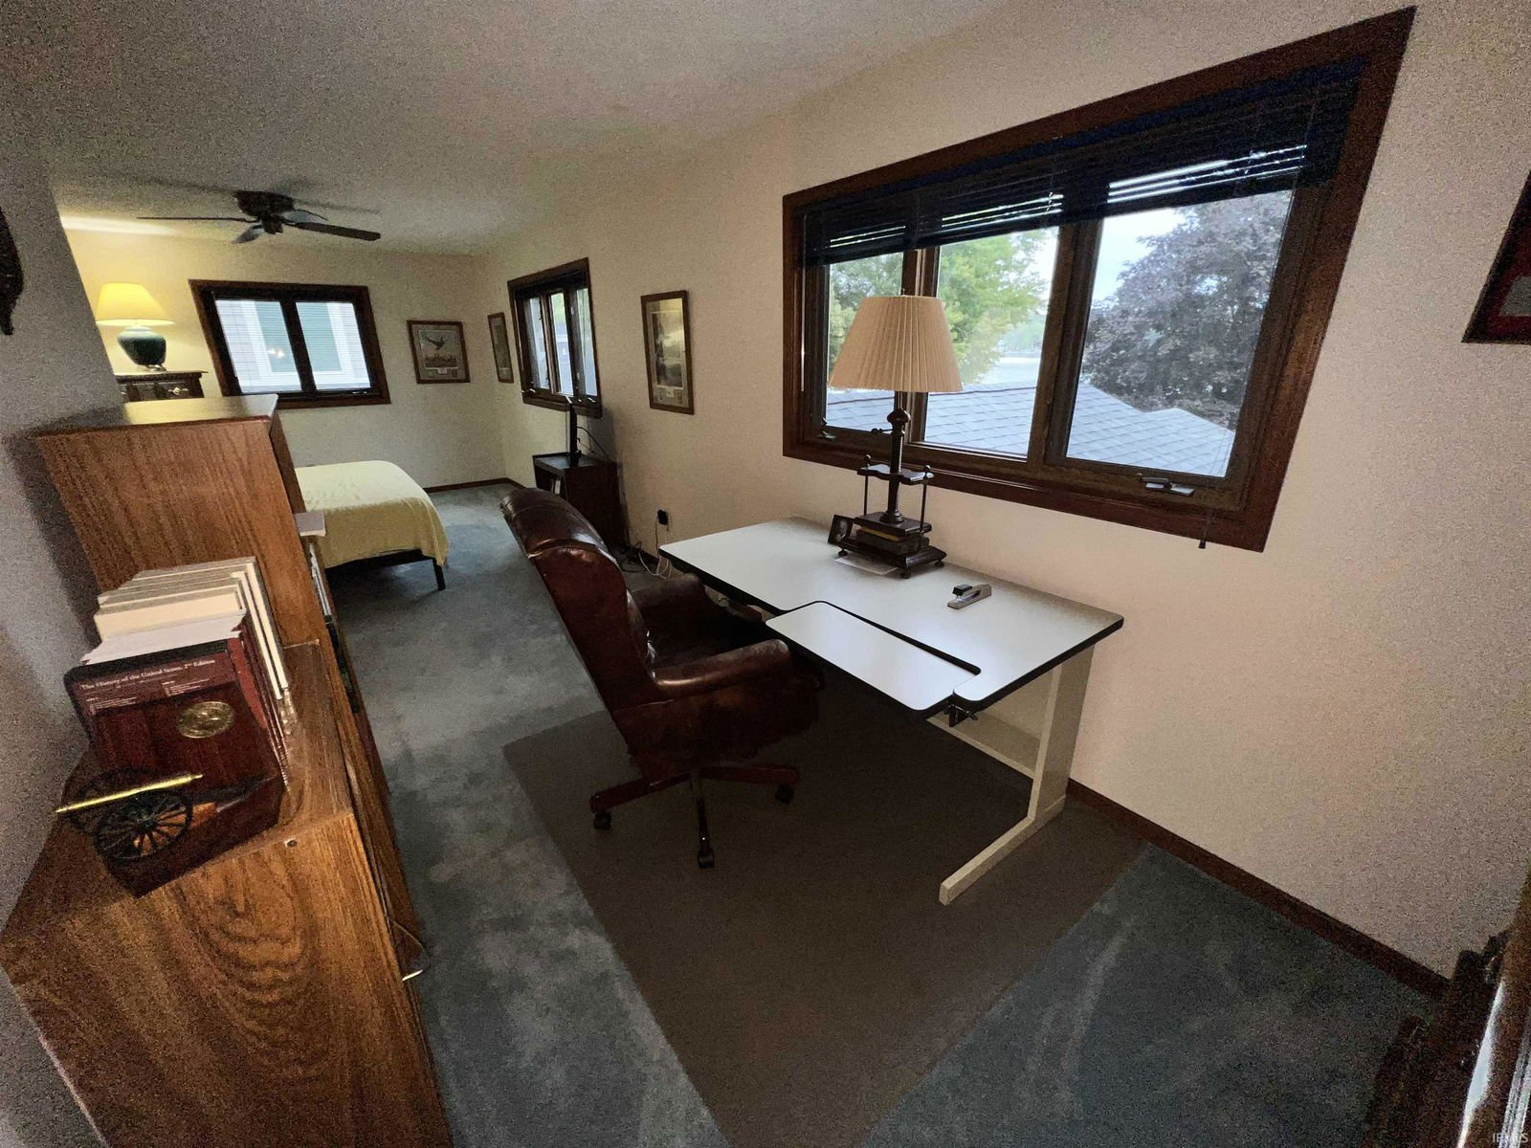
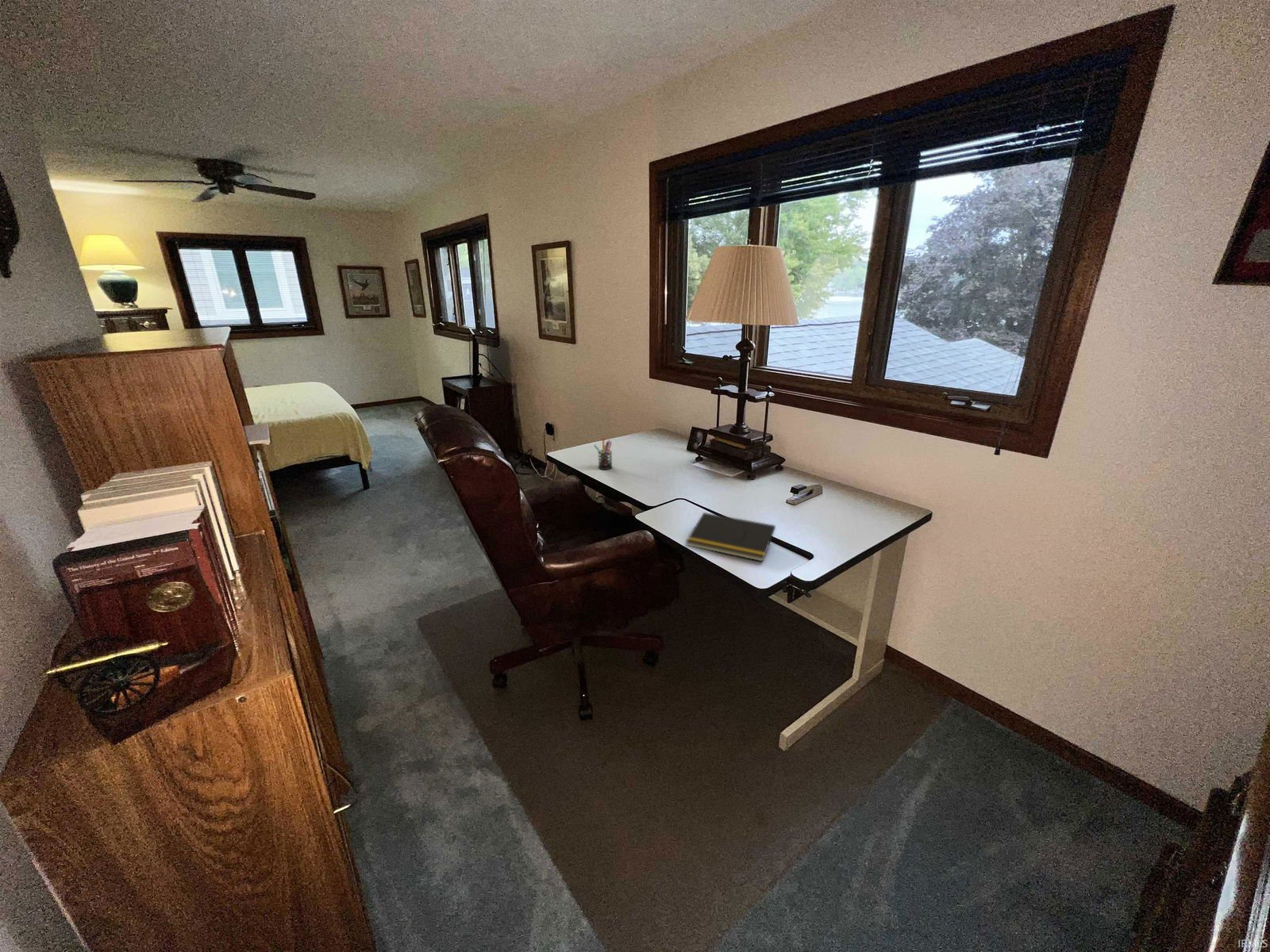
+ notepad (731, 535)
+ pen holder (603, 453)
